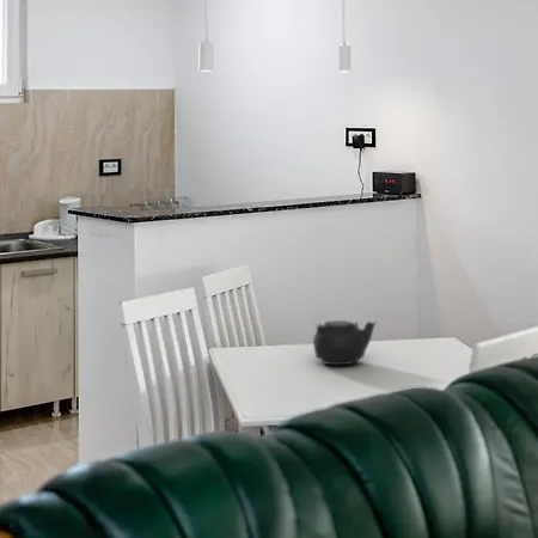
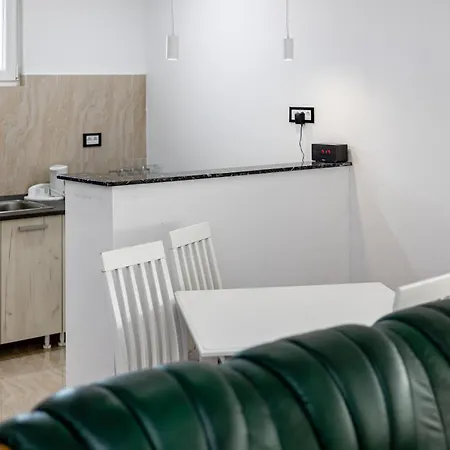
- teapot (344, 342)
